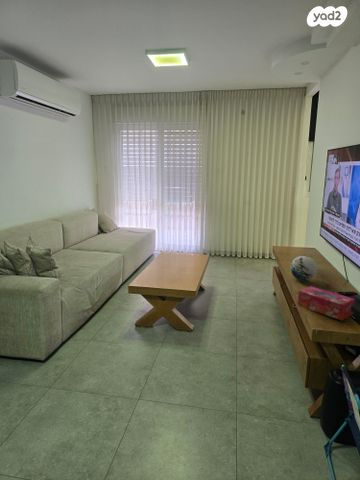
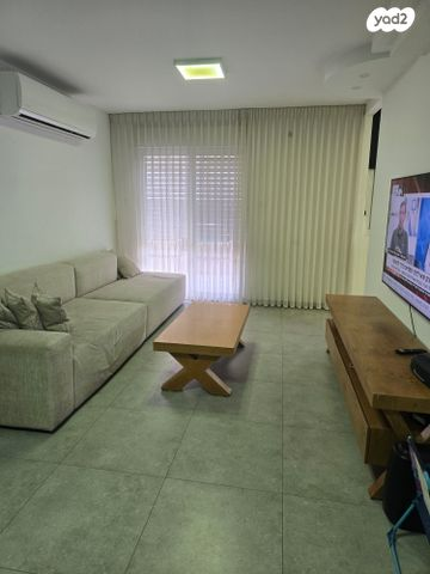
- decorative orb (303, 268)
- tissue box (325, 302)
